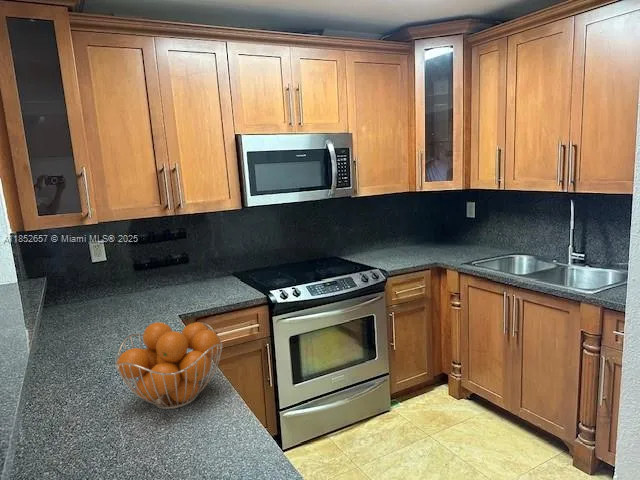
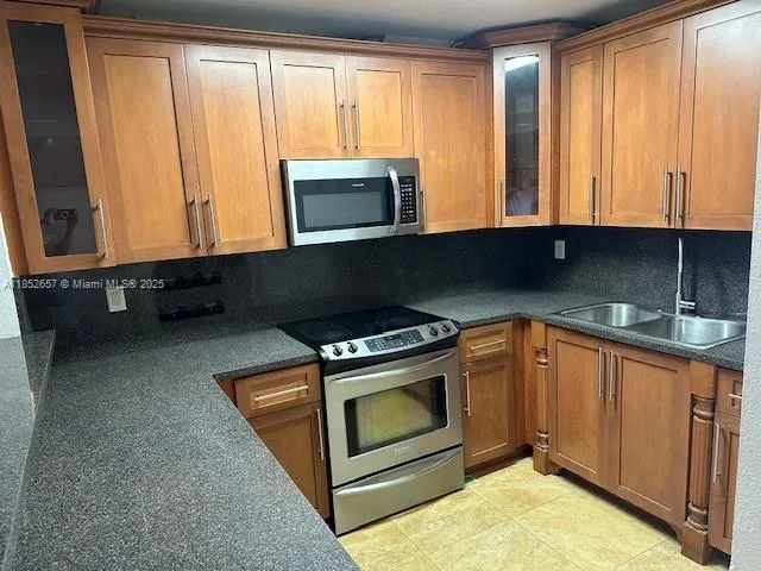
- fruit basket (172, 362)
